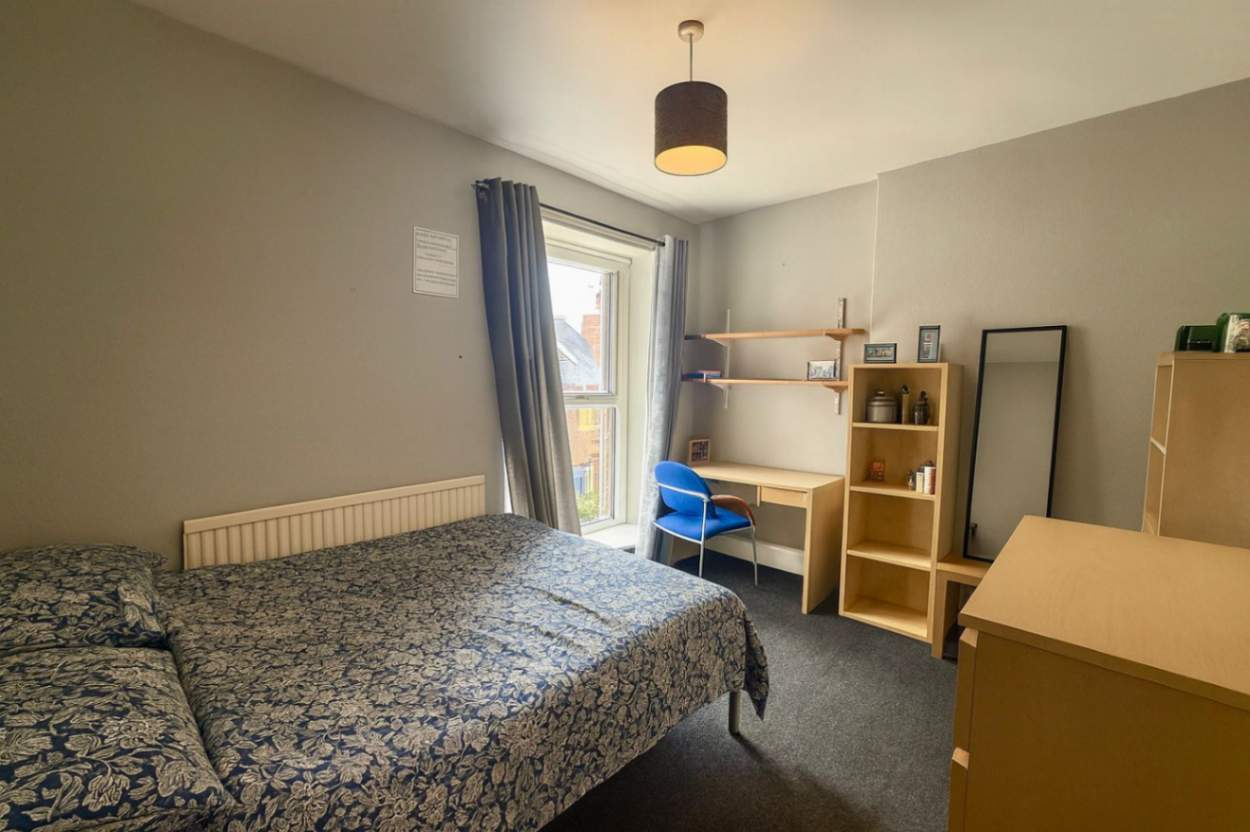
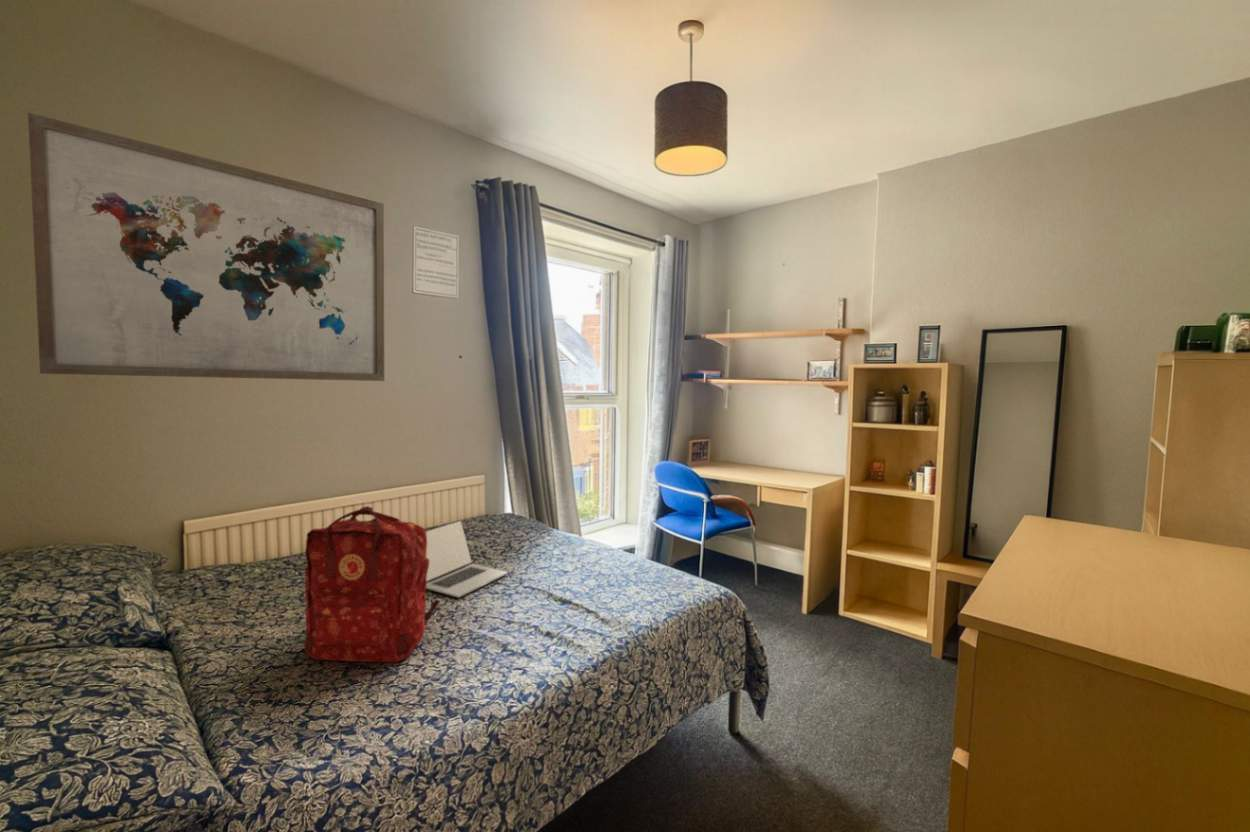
+ laptop (459, 556)
+ wall art (241, 274)
+ backpack (369, 575)
